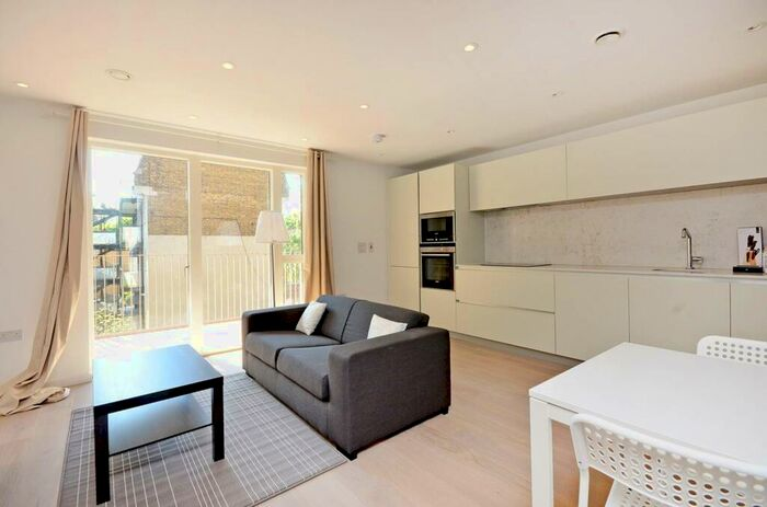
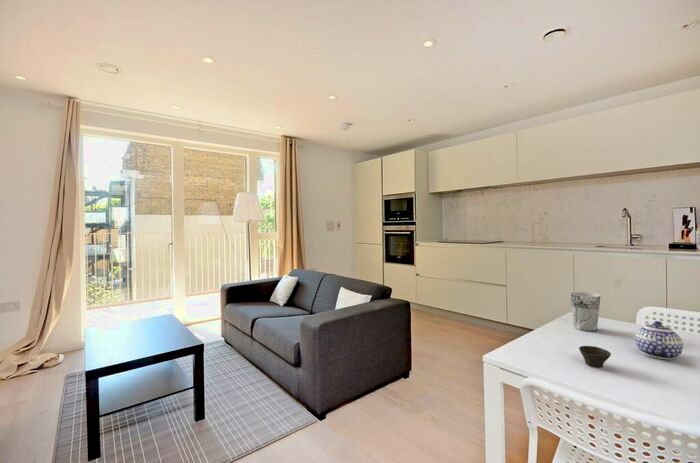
+ teapot (658, 338)
+ cup (595, 357)
+ cup (585, 311)
